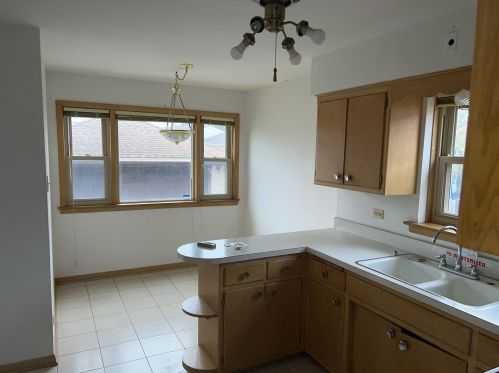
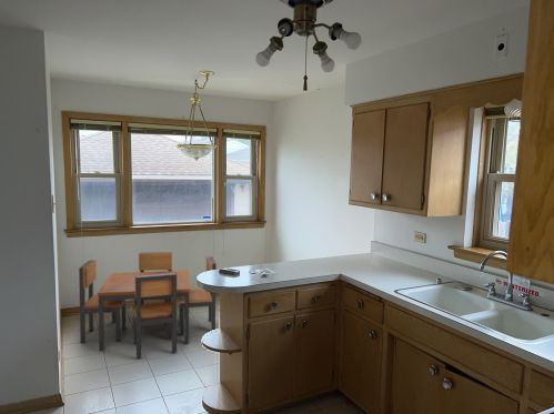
+ dining table (151, 297)
